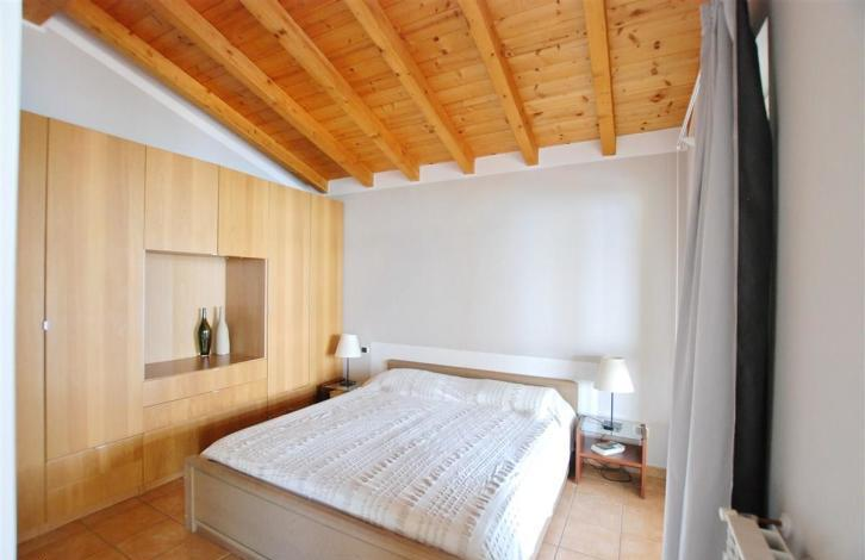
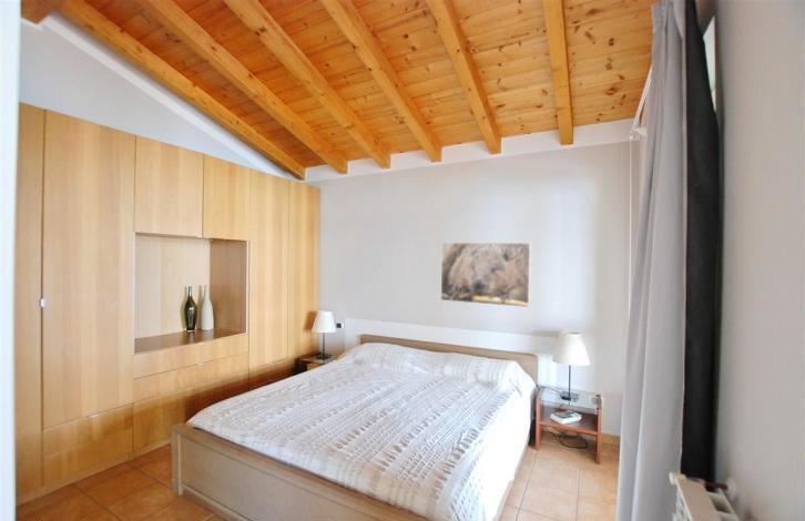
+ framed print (482, 273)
